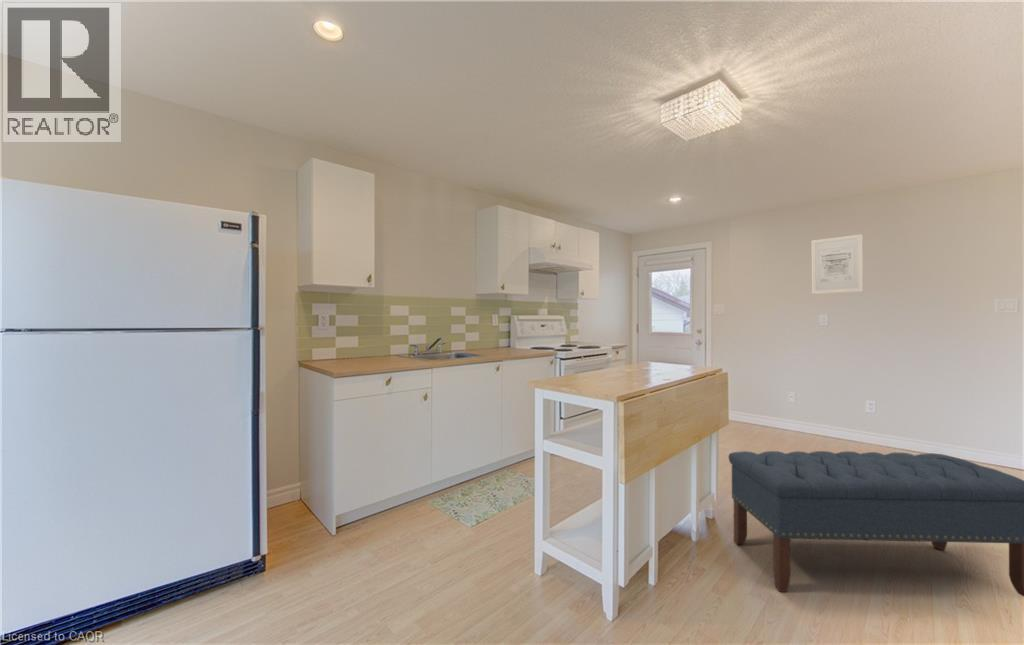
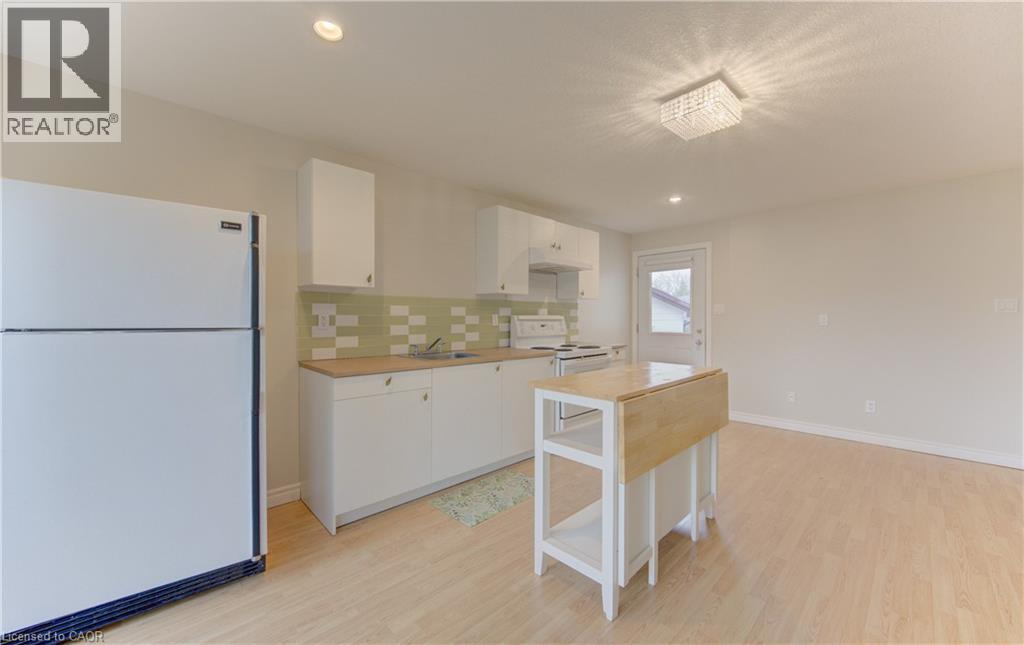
- bench (866, 514)
- wall art (836, 265)
